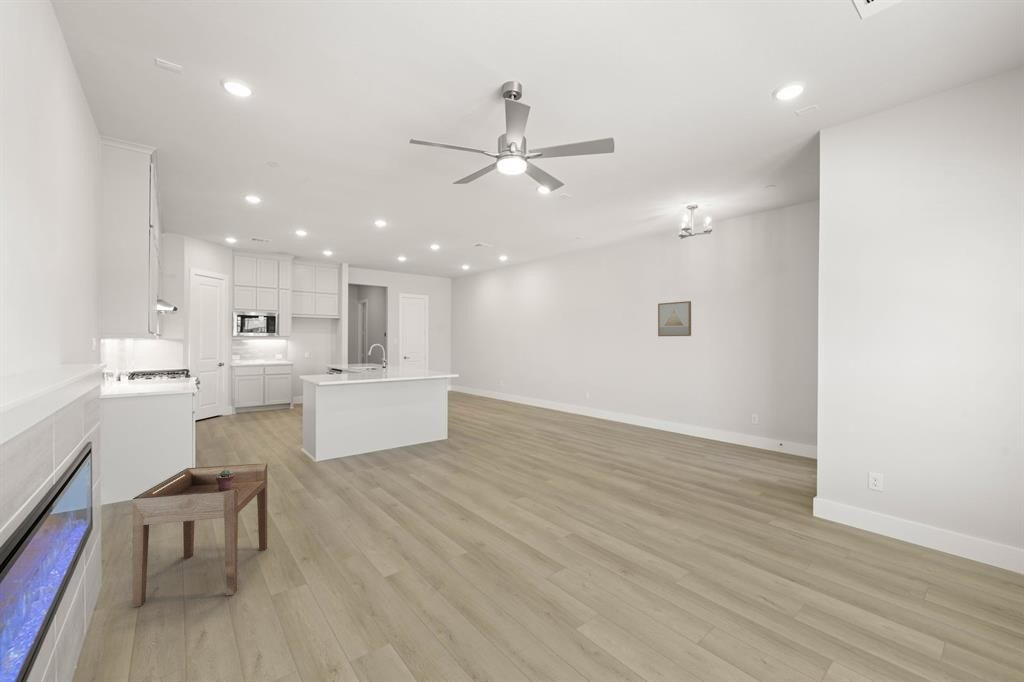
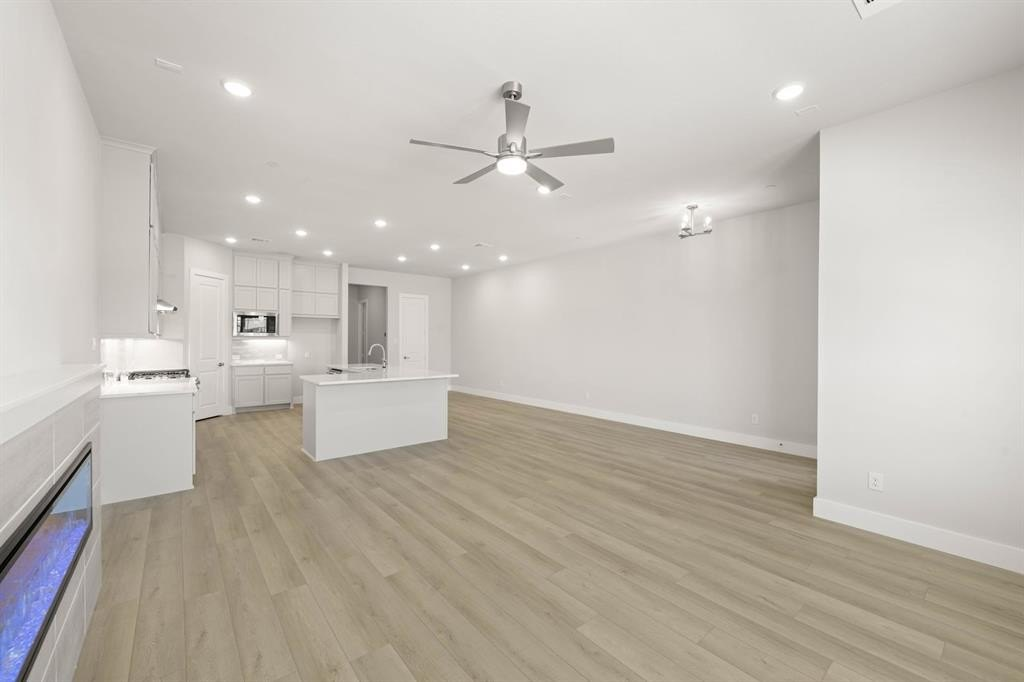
- side table (208, 518)
- wall art (674, 319)
- potted succulent (225, 478)
